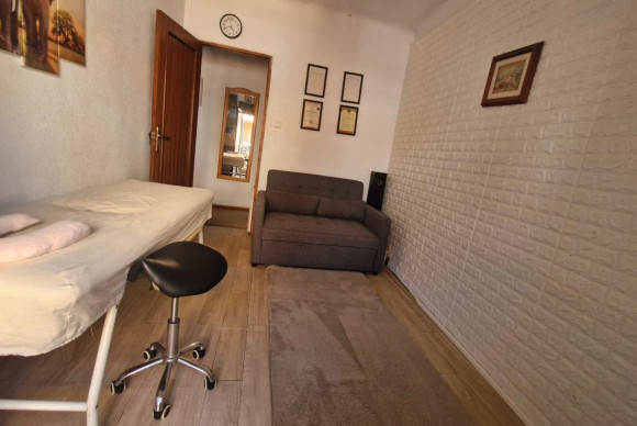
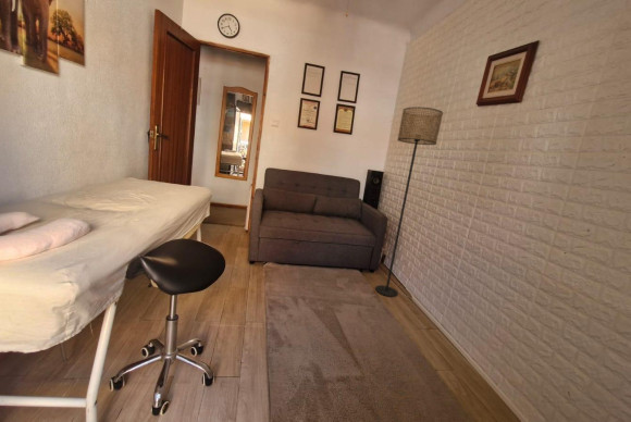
+ floor lamp (403, 206)
